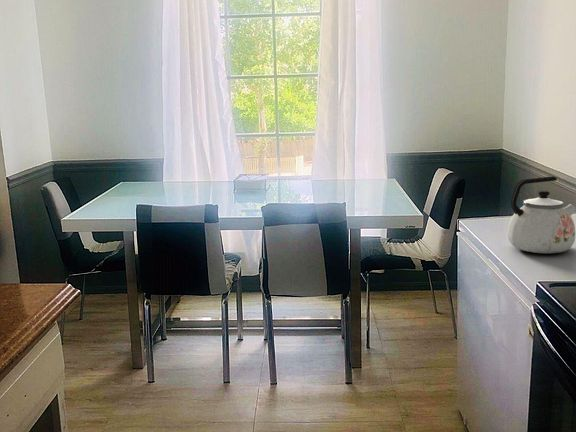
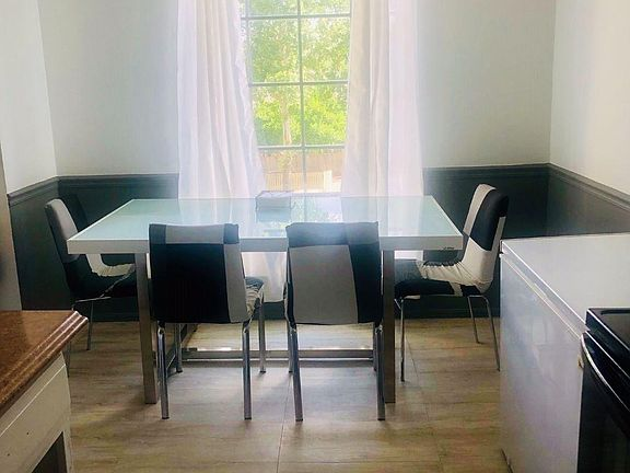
- kettle (543, 213)
